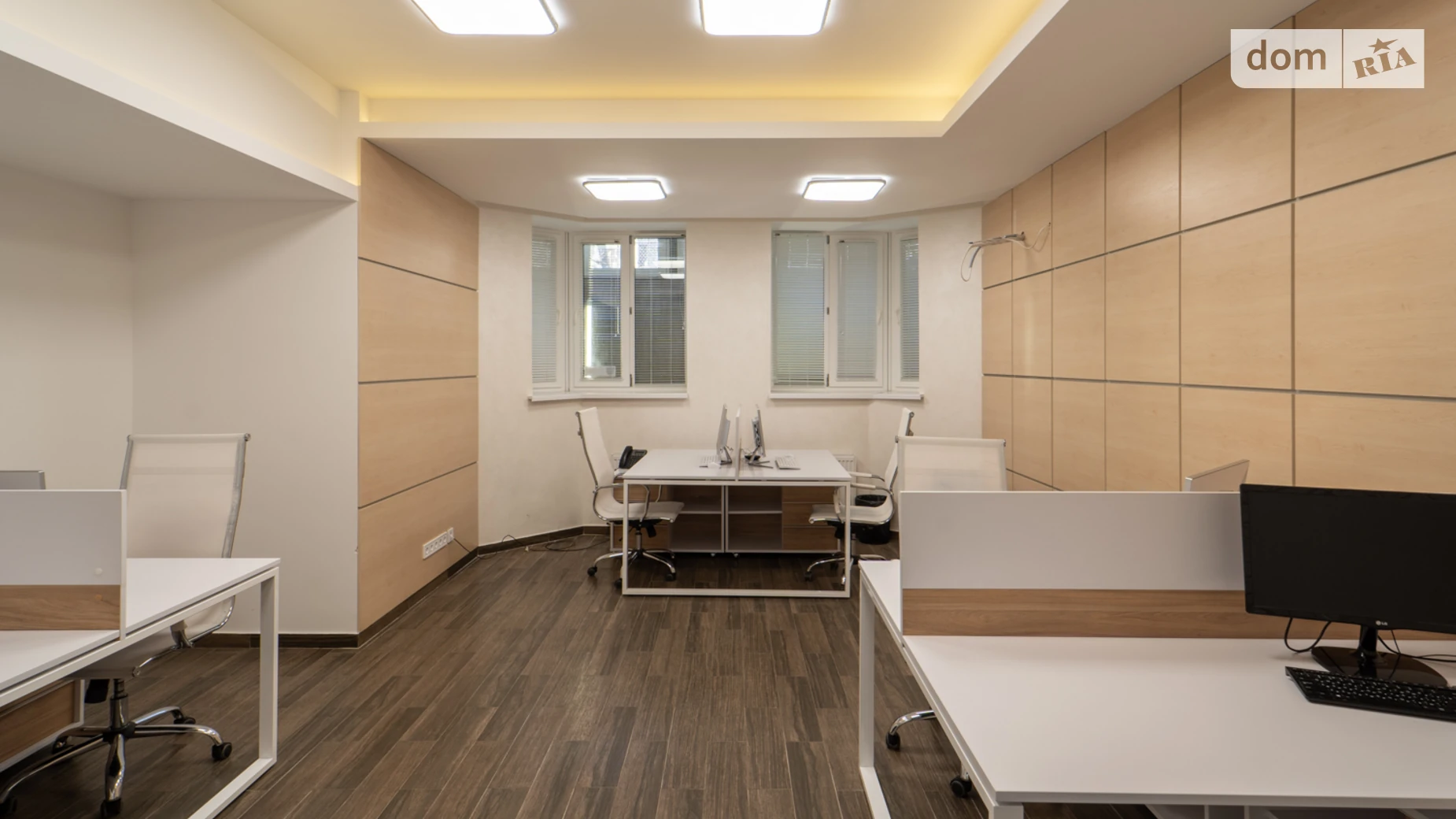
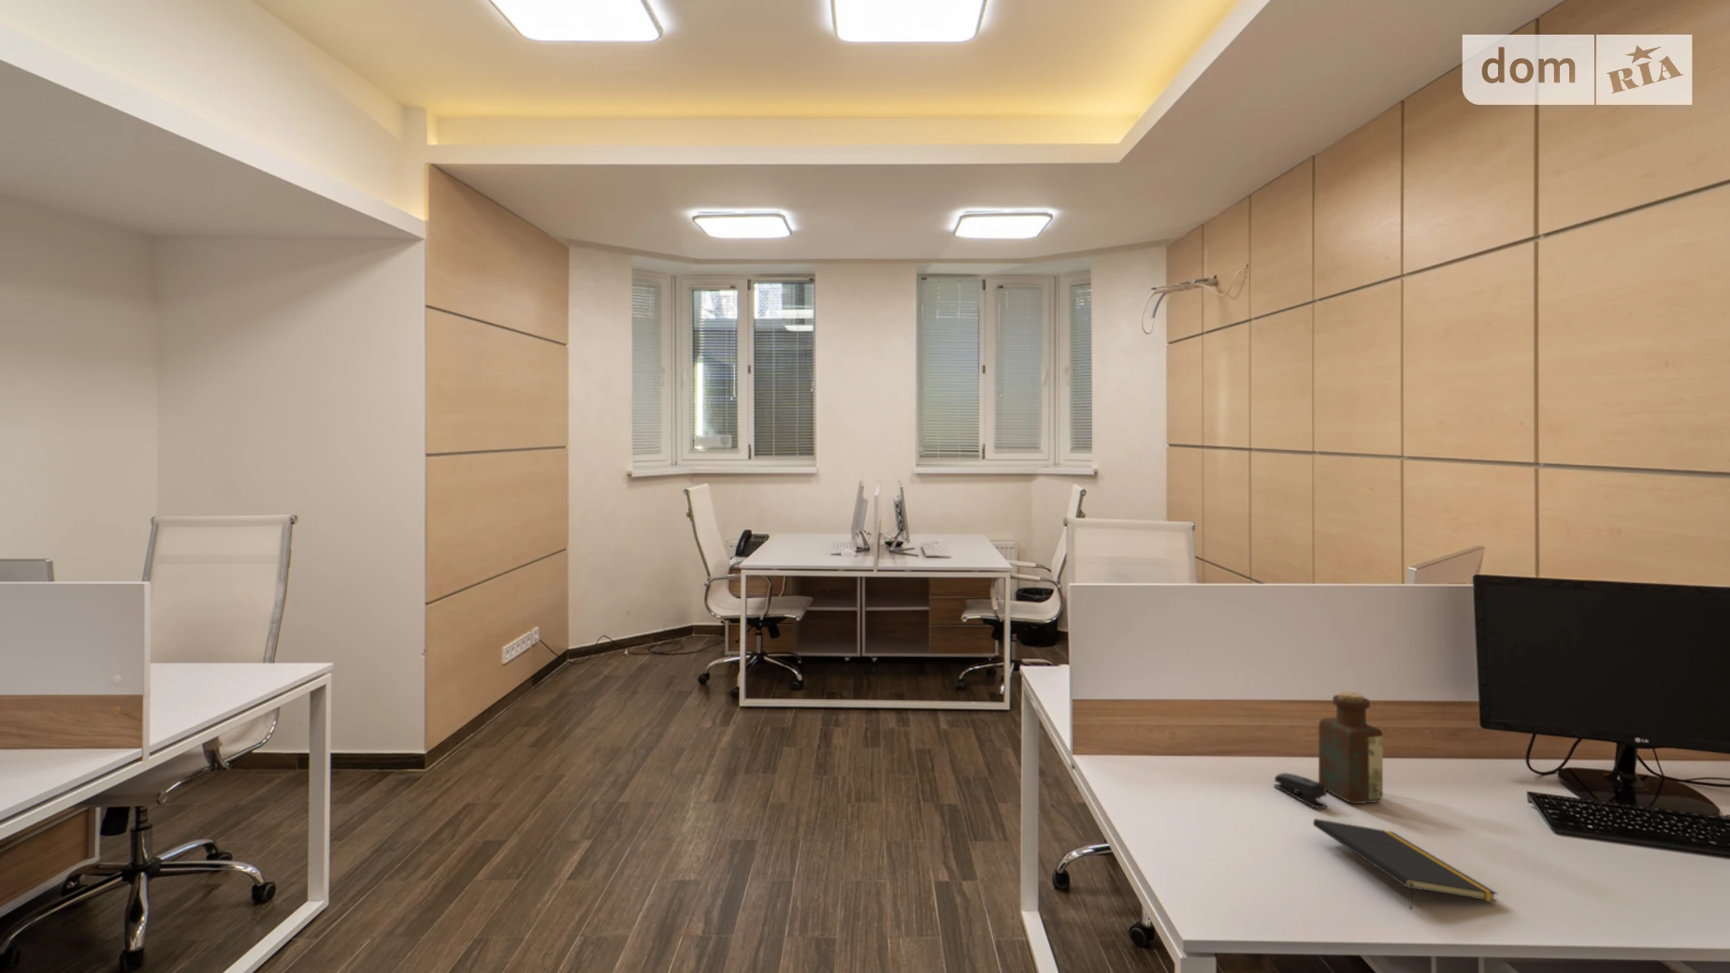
+ bottle (1350, 744)
+ notepad (1398, 857)
+ stapler (1299, 785)
